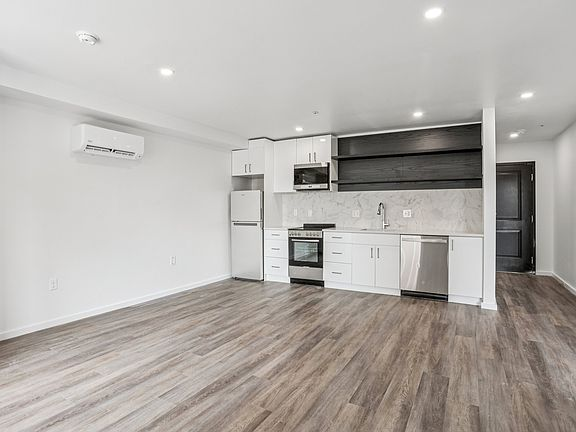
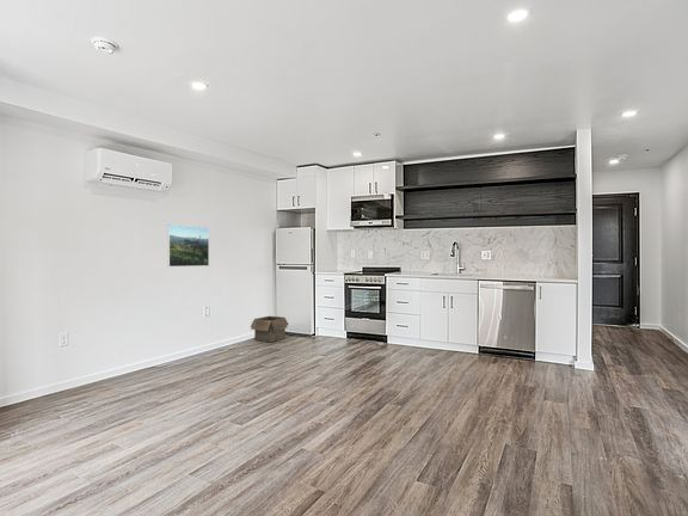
+ box (269, 328)
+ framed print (189, 246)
